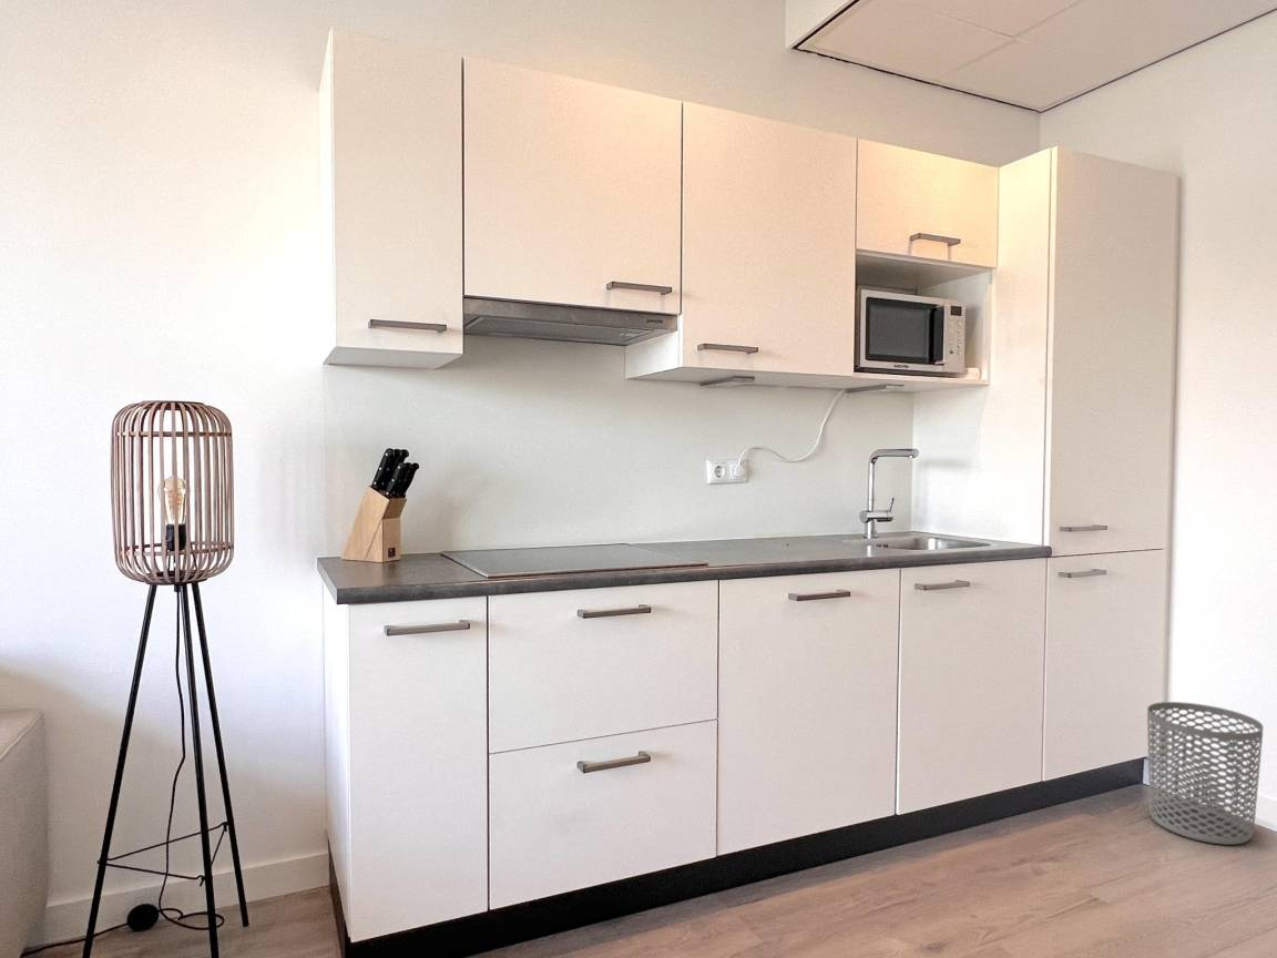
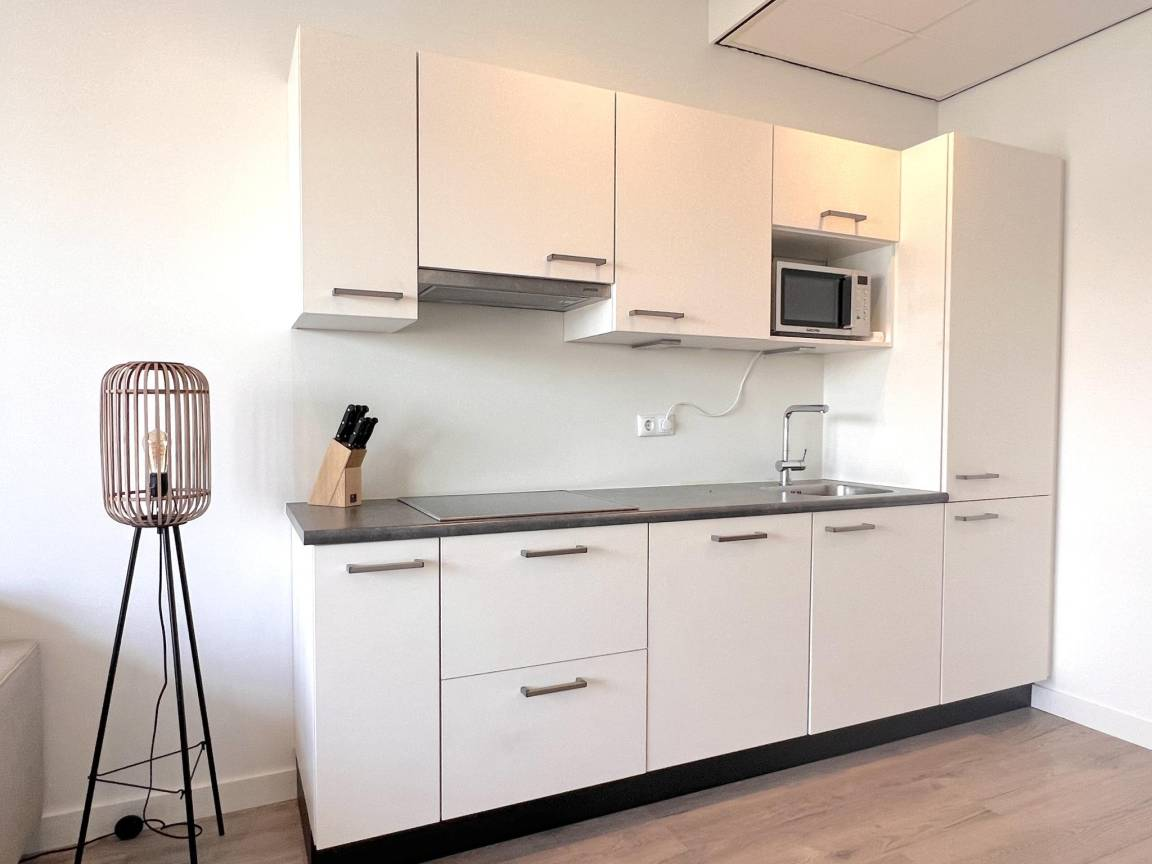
- waste bin (1202, 771)
